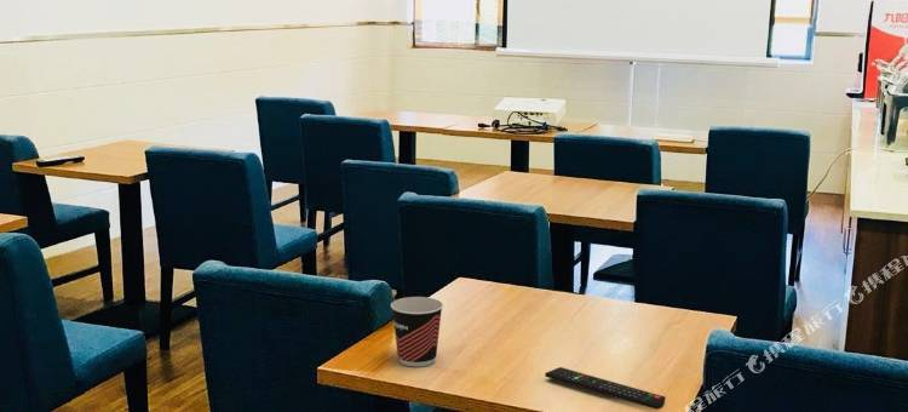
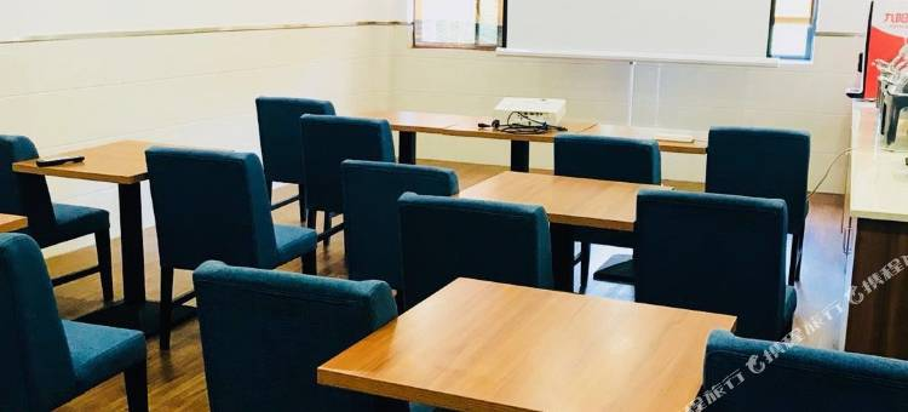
- cup (416, 332)
- remote control (604, 388)
